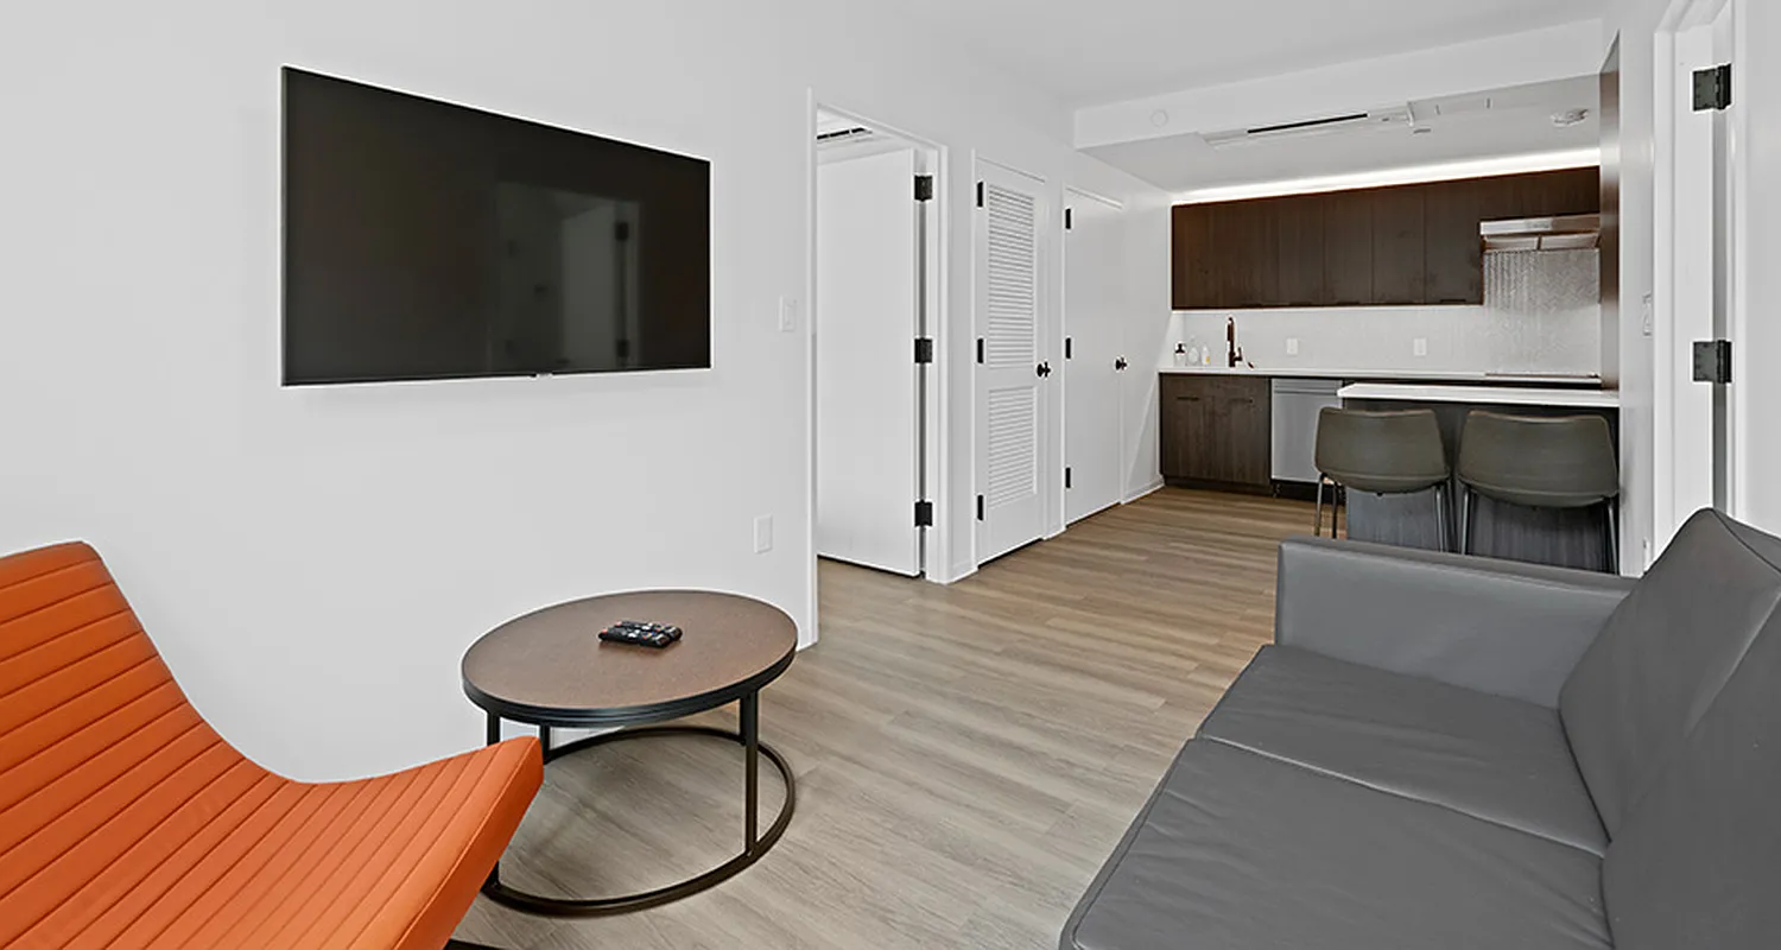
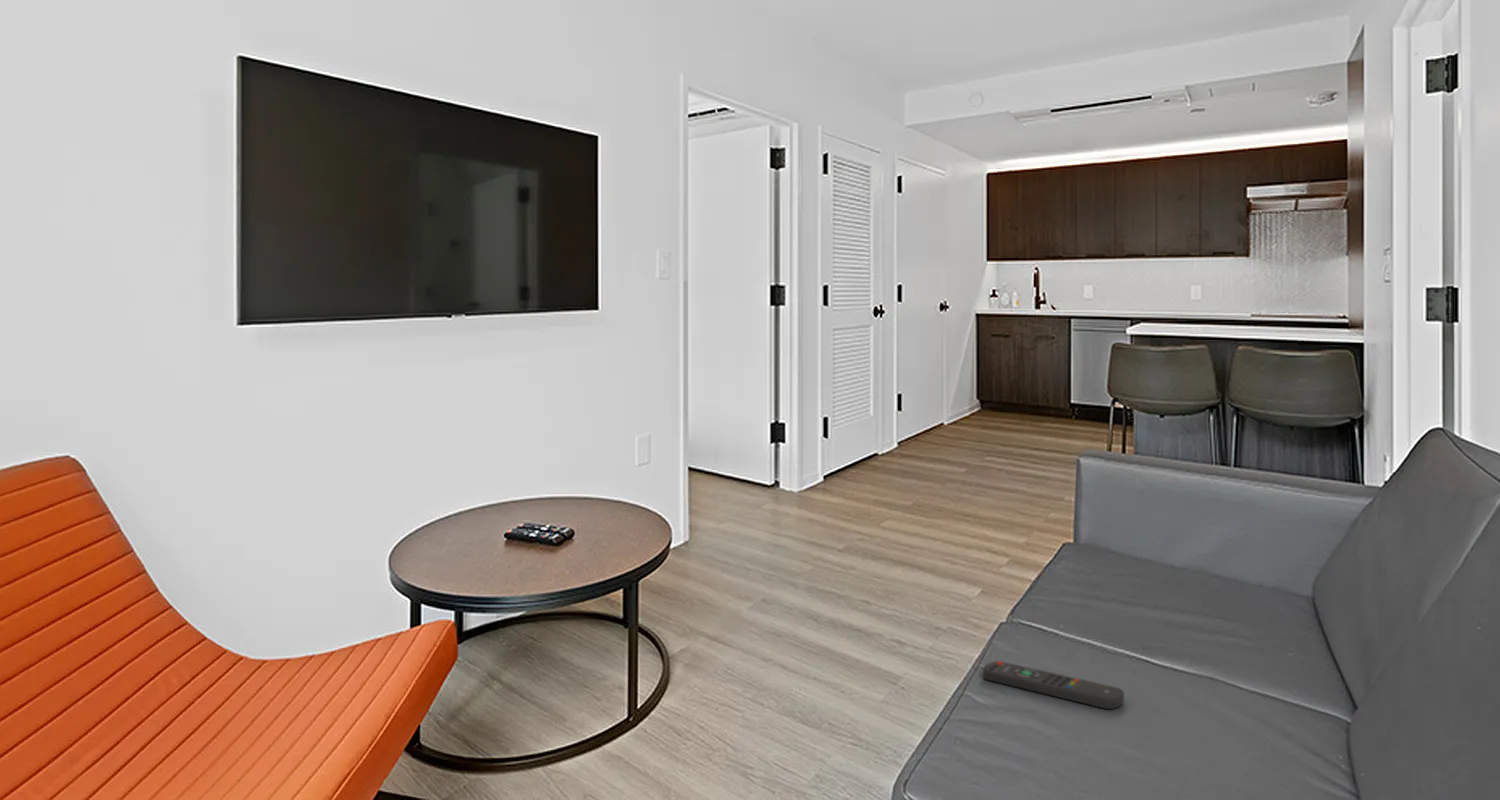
+ remote control (1050, 683)
